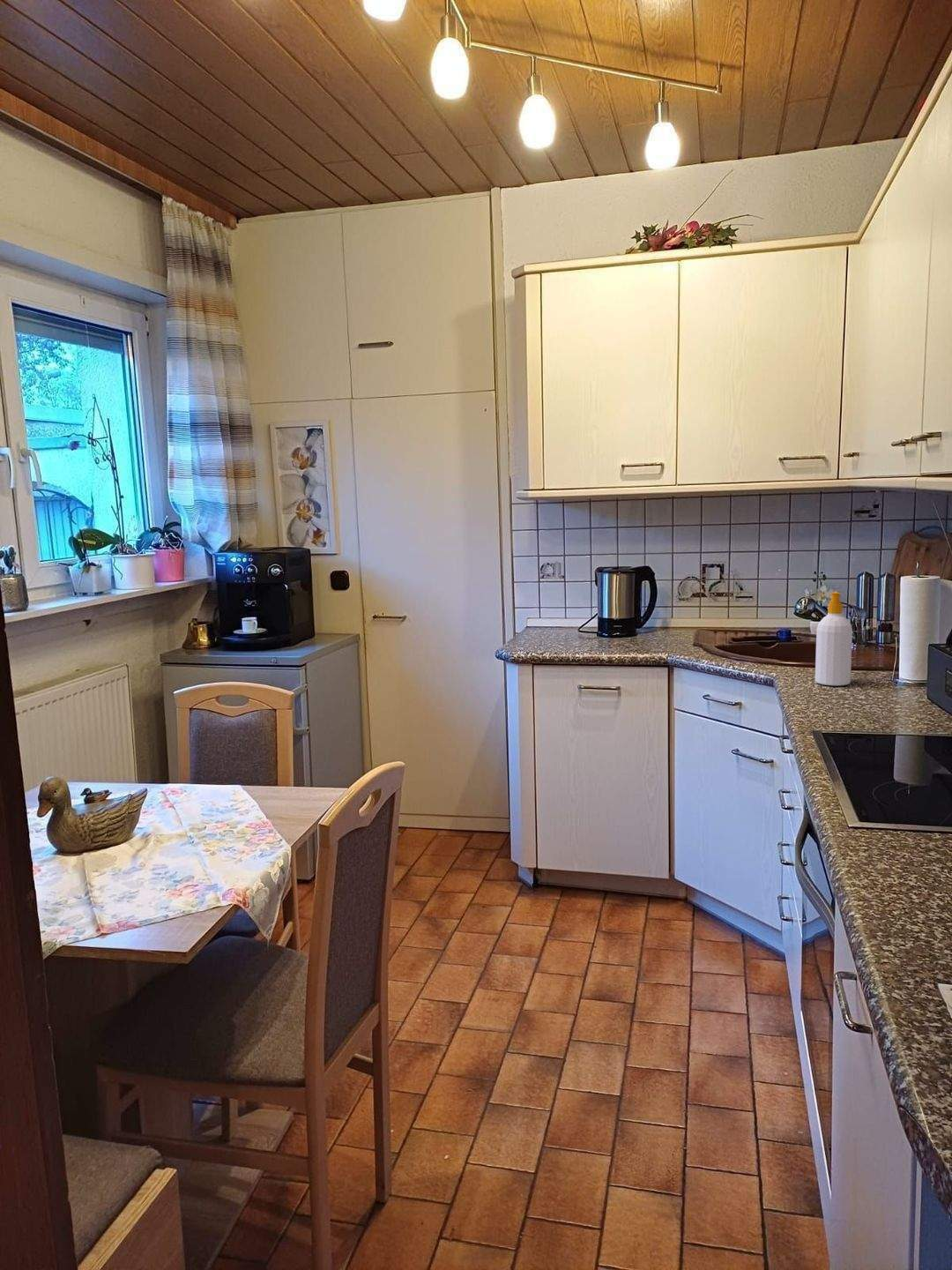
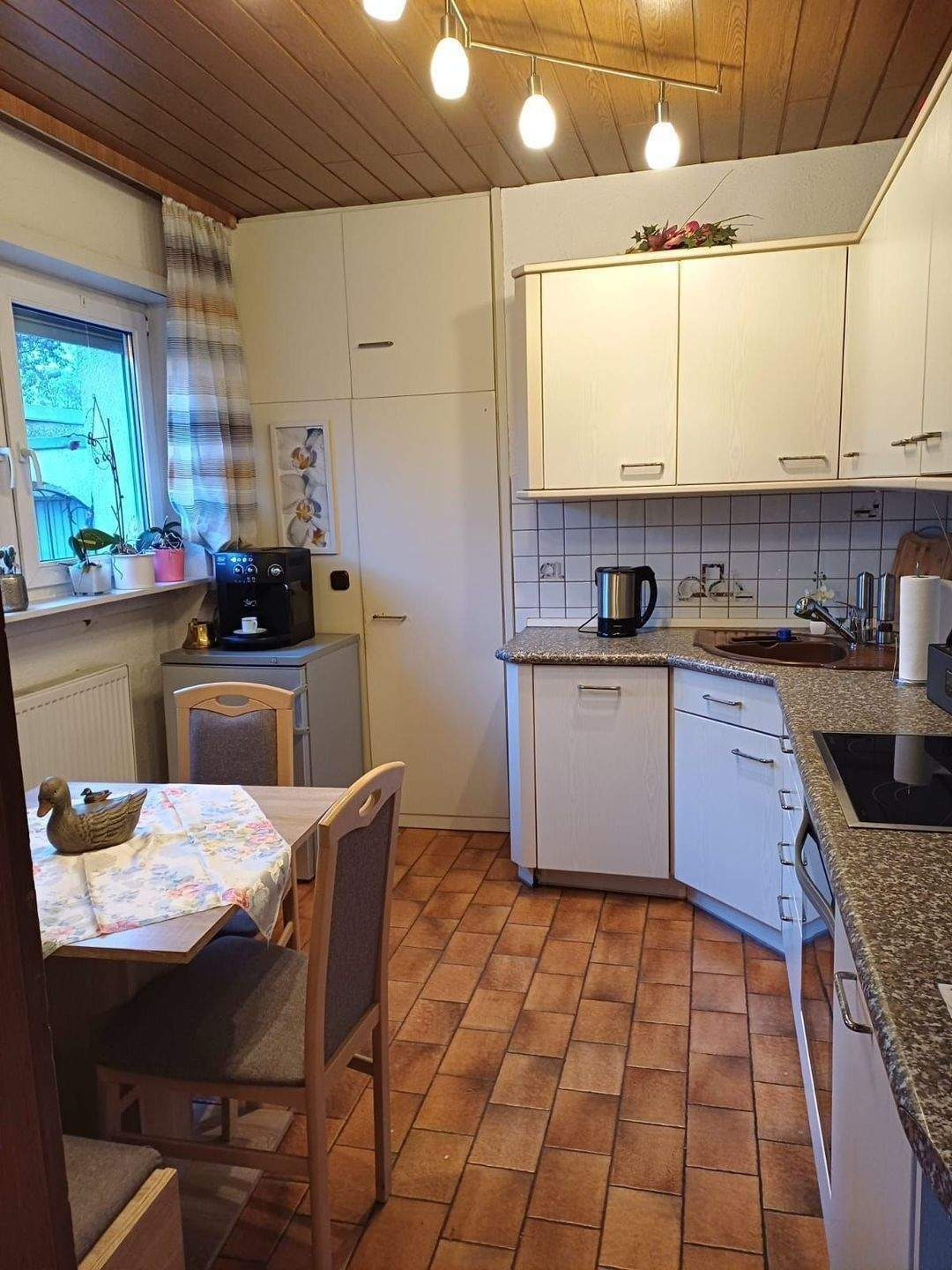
- soap bottle (834, 638)
